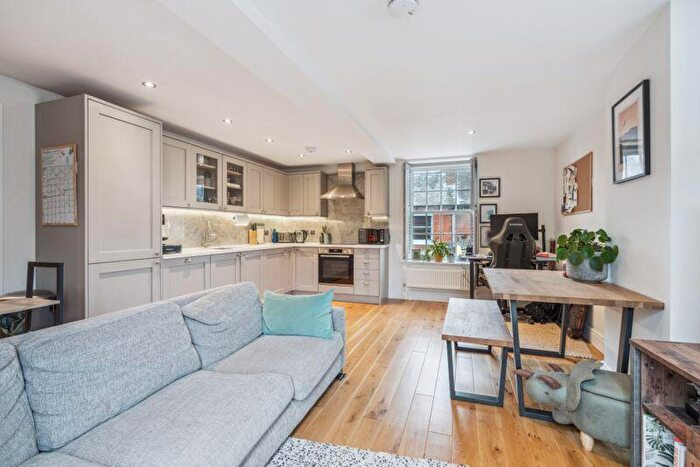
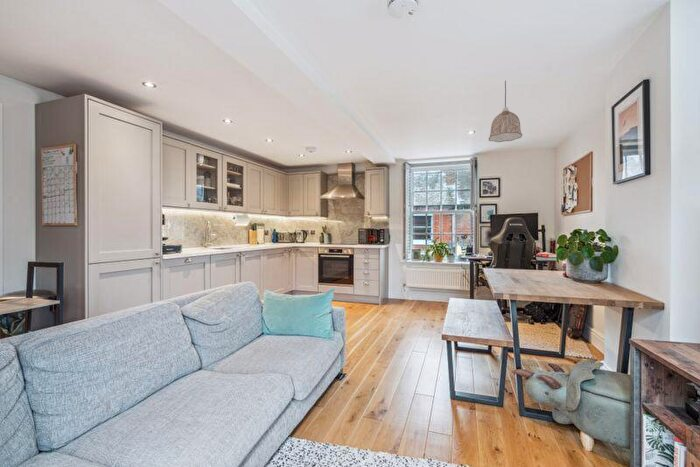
+ pendant lamp (505, 109)
